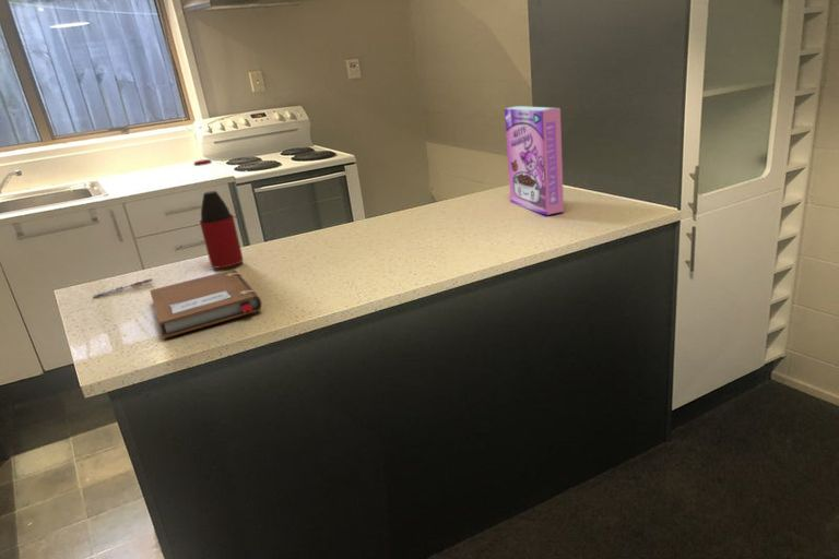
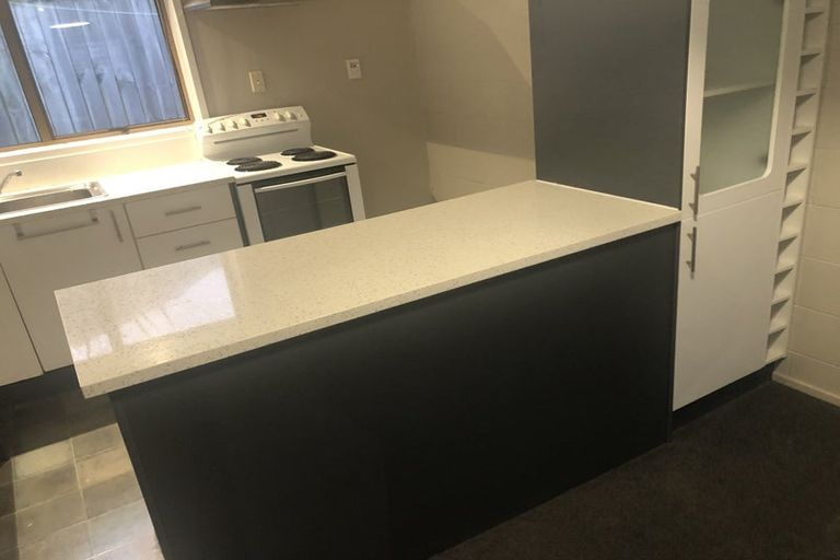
- pen (122, 287)
- notebook (204, 300)
- cereal box (533, 158)
- bottle (215, 214)
